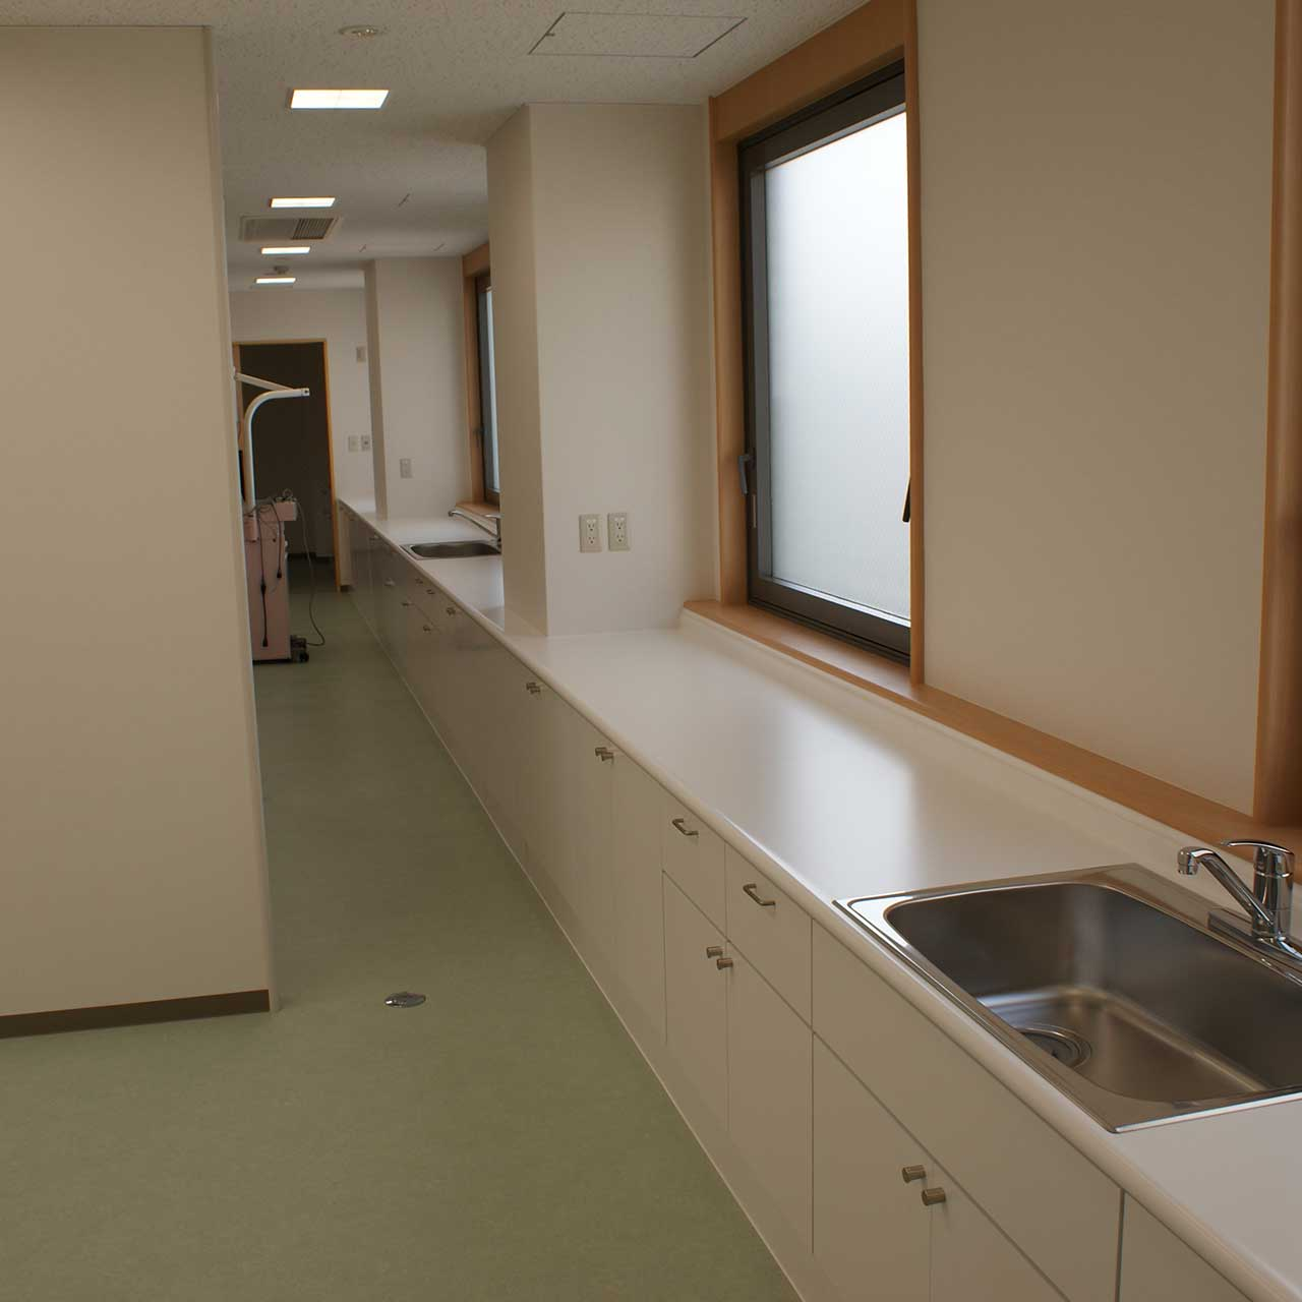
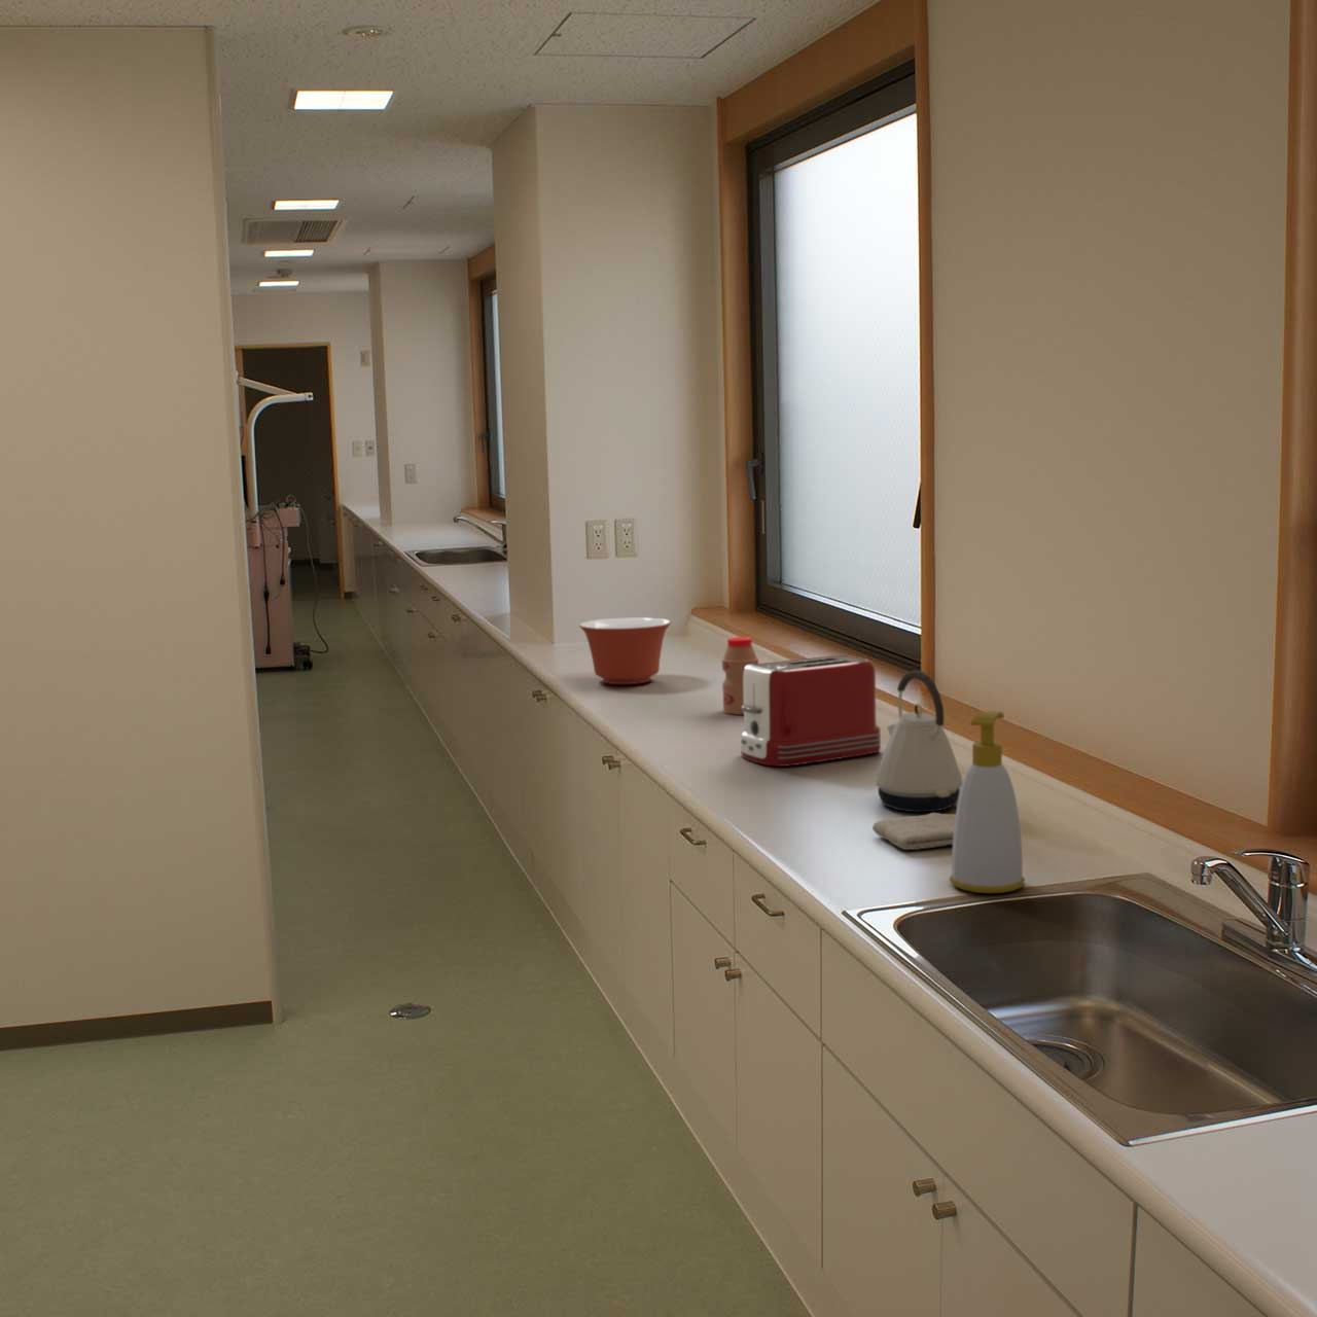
+ bottle (739, 675)
+ mixing bowl (626, 651)
+ washcloth (935, 830)
+ soap bottle (987, 800)
+ toaster (809, 708)
+ kettle (917, 738)
